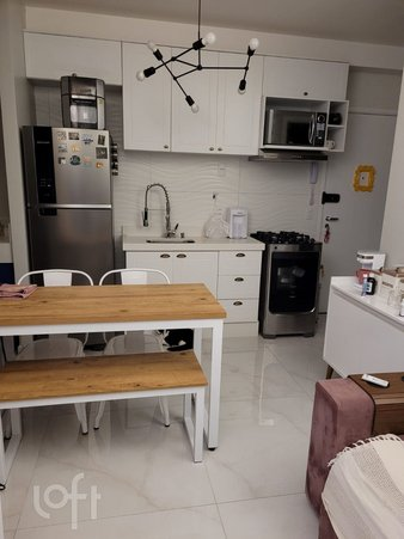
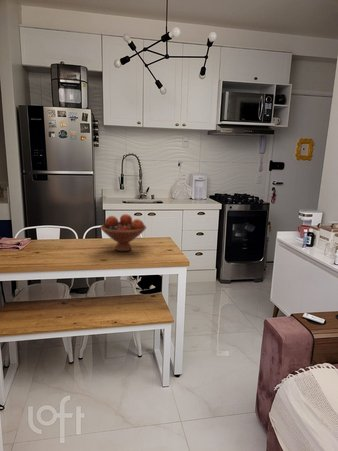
+ fruit bowl (123, 233)
